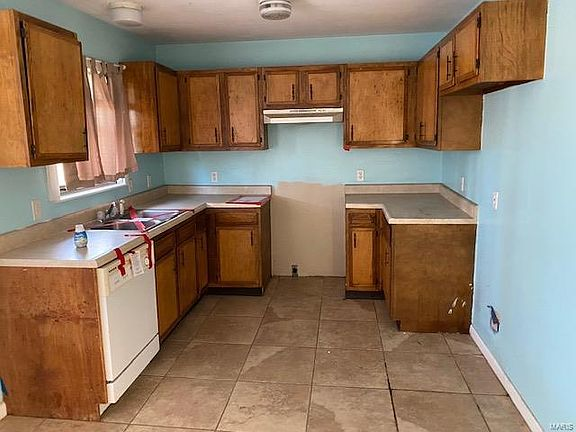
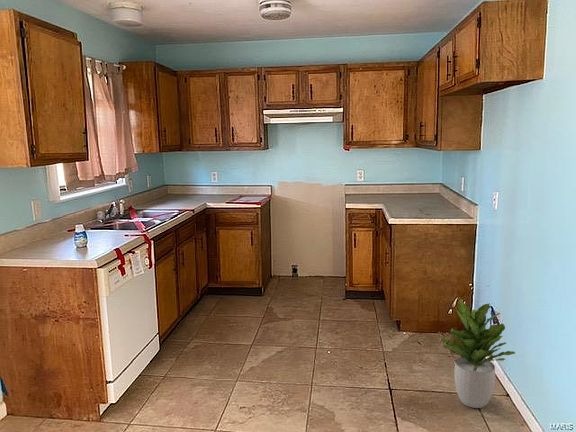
+ potted plant (472, 351)
